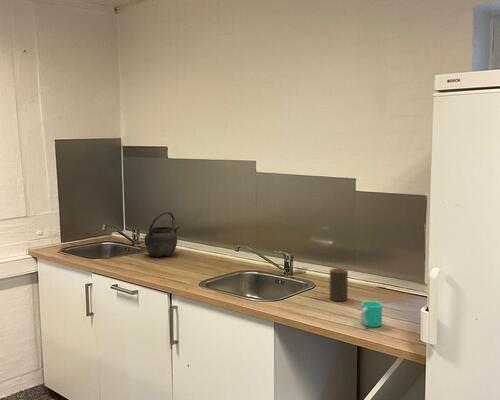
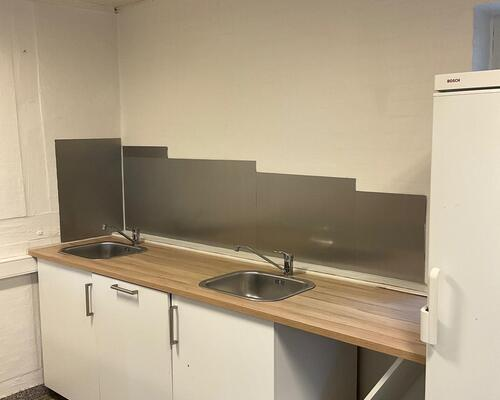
- kettle (164, 232)
- cup (338, 284)
- cup (369, 314)
